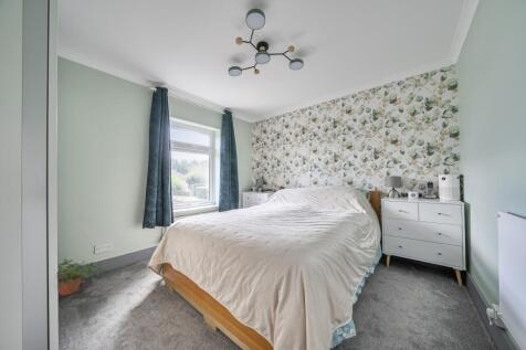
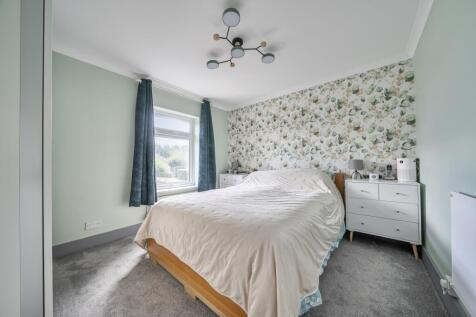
- potted plant (73, 275)
